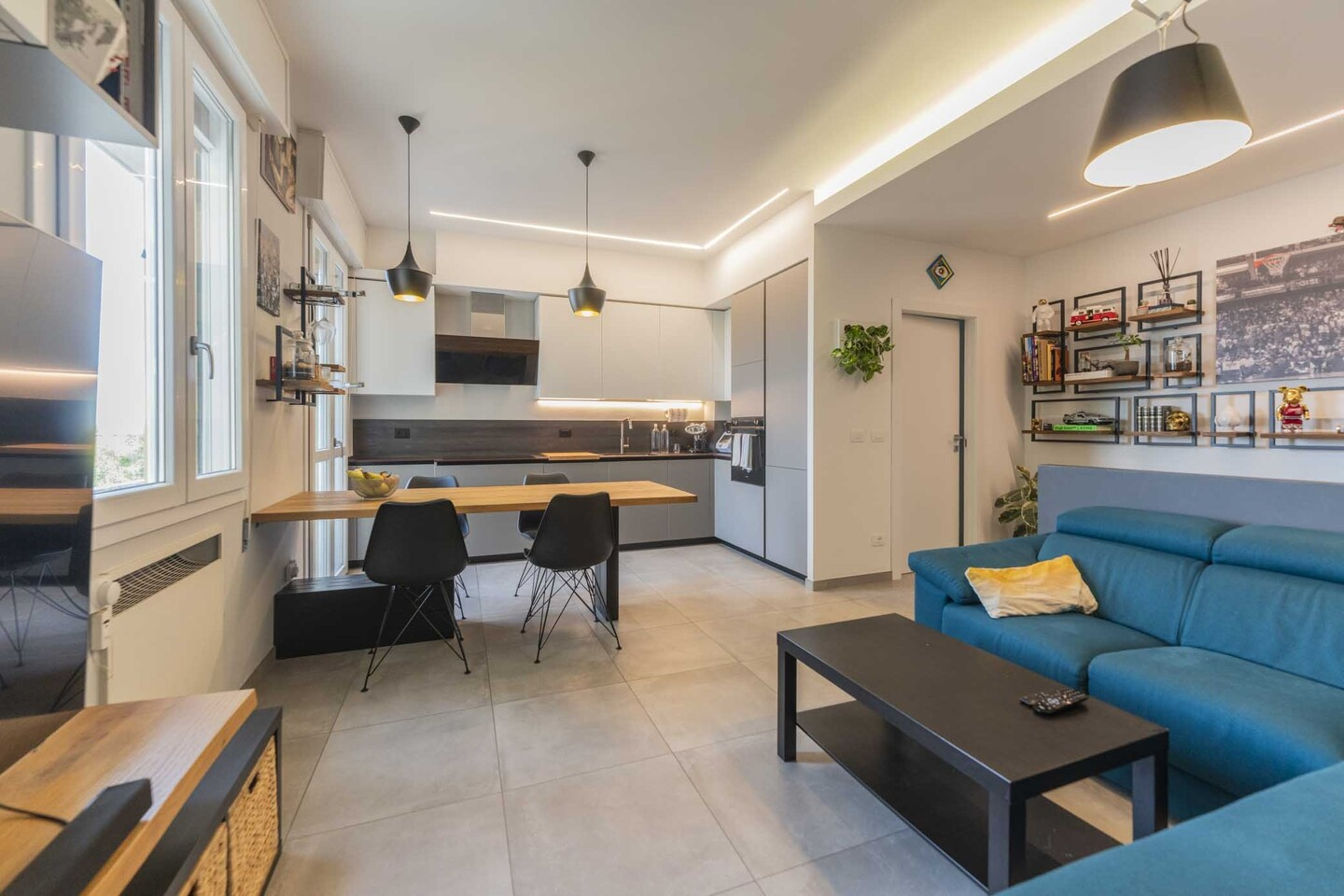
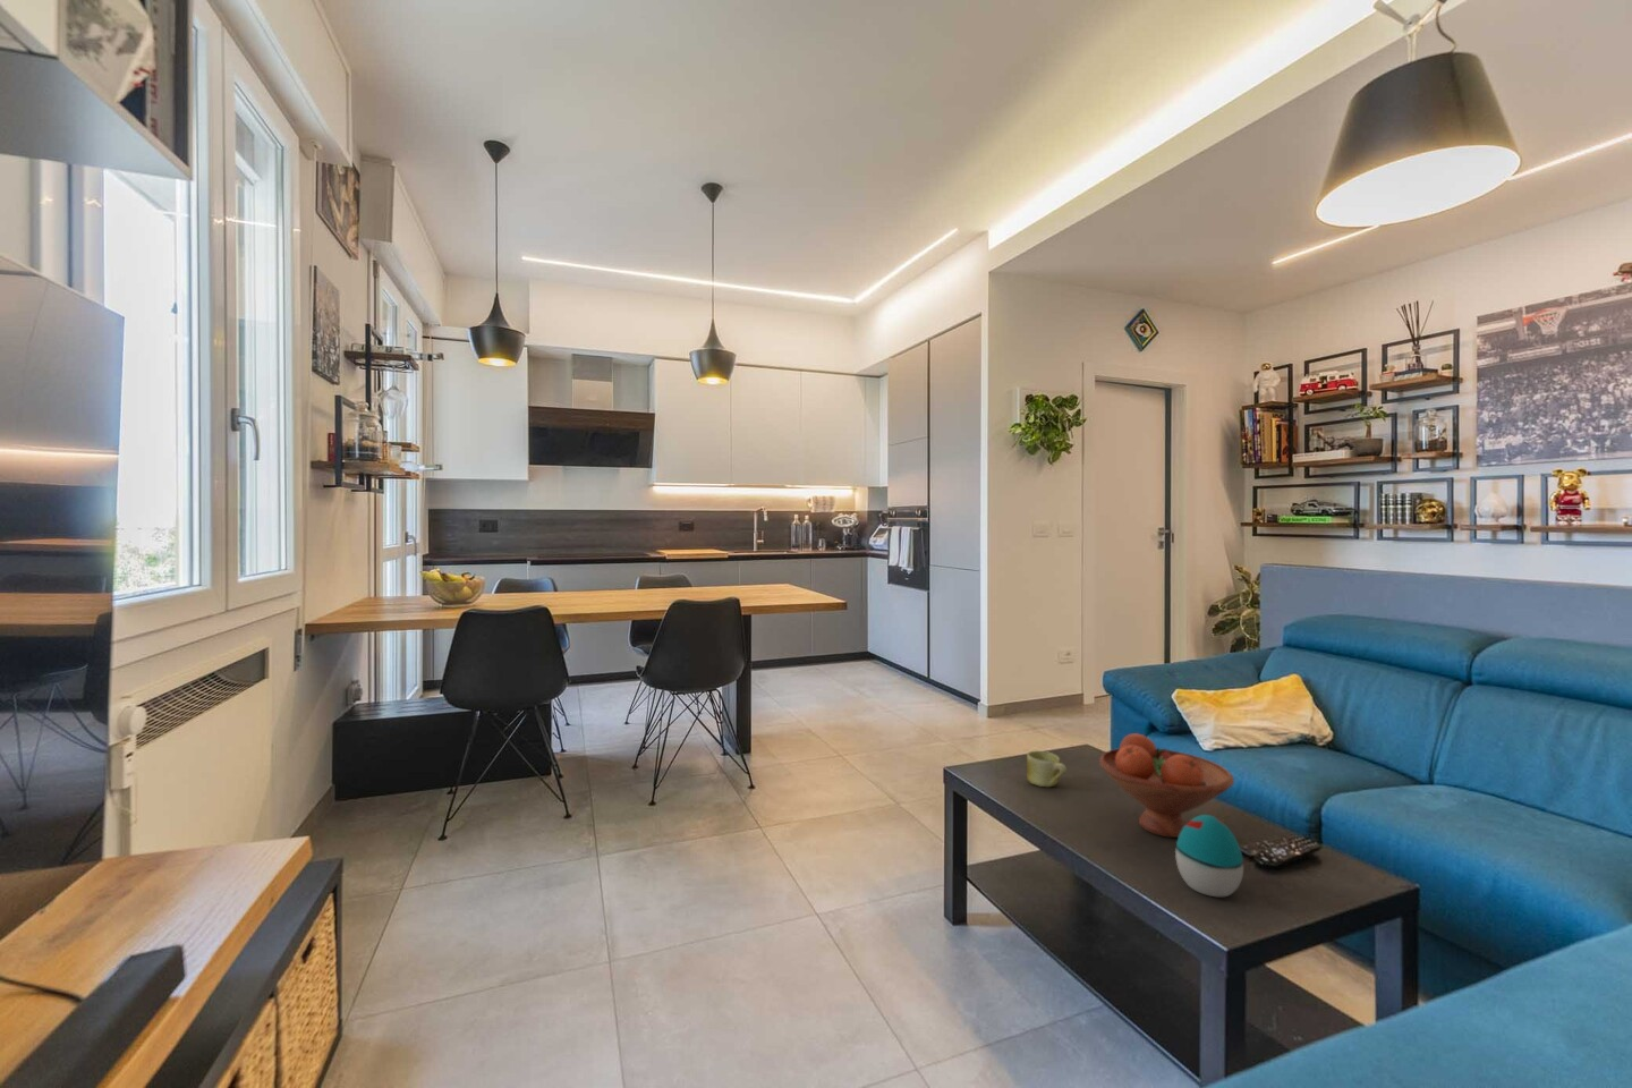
+ fruit bowl (1163, 784)
+ mug (1046, 770)
+ decorative egg (1208, 851)
